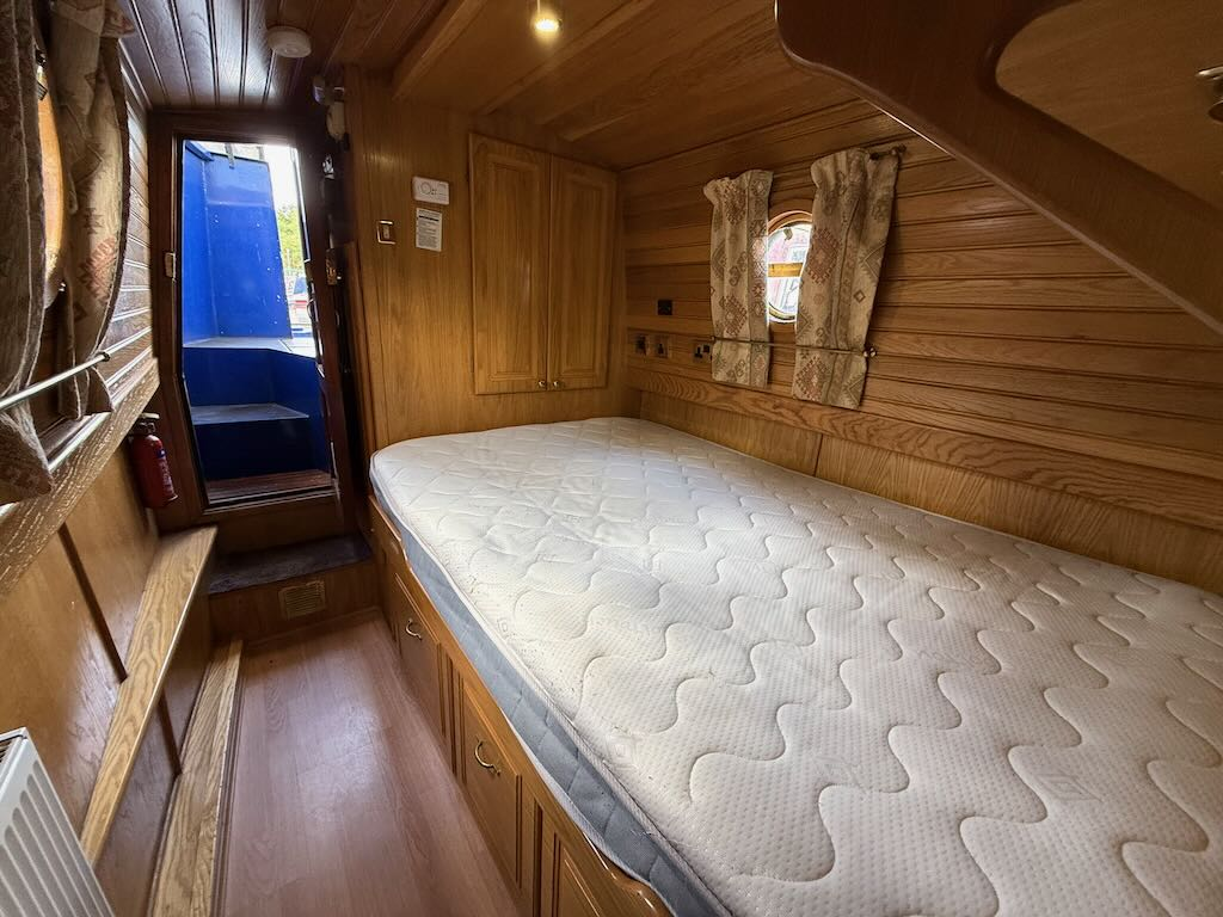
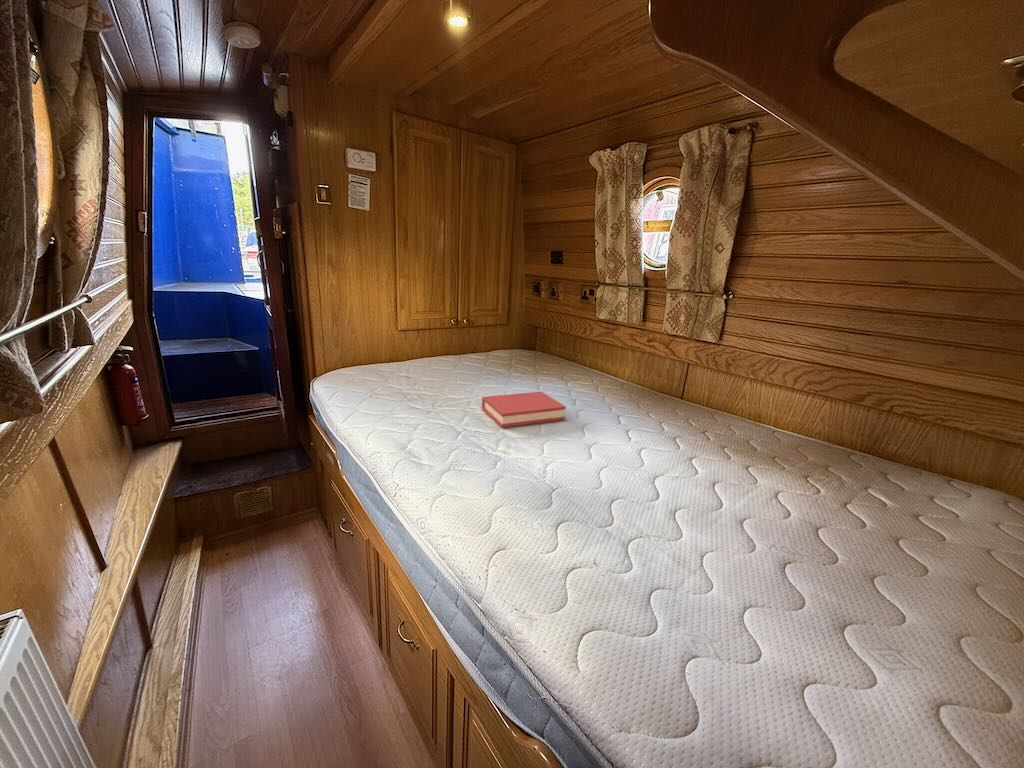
+ hardback book (522, 407)
